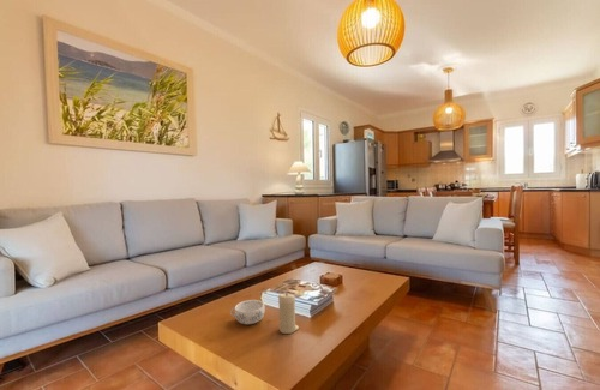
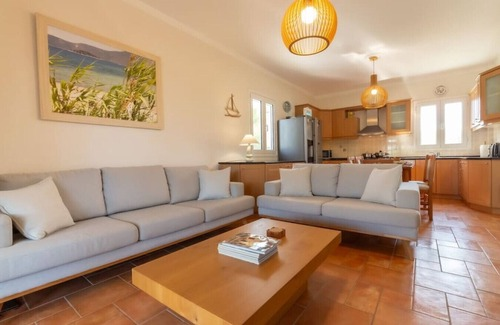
- decorative bowl (247, 312)
- candle (288, 310)
